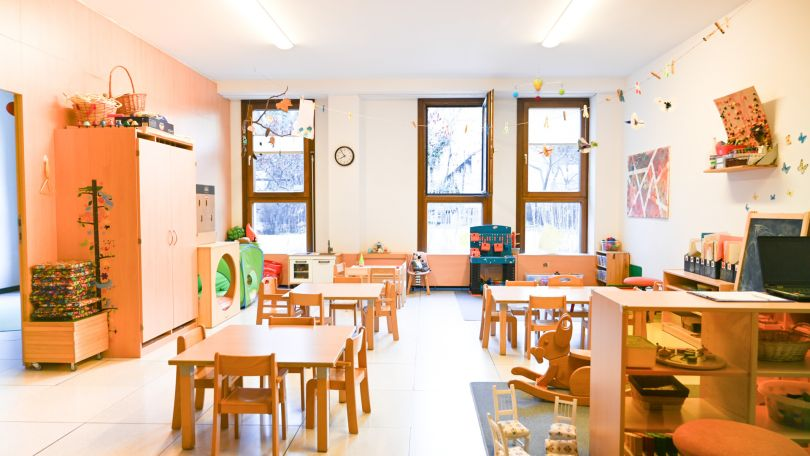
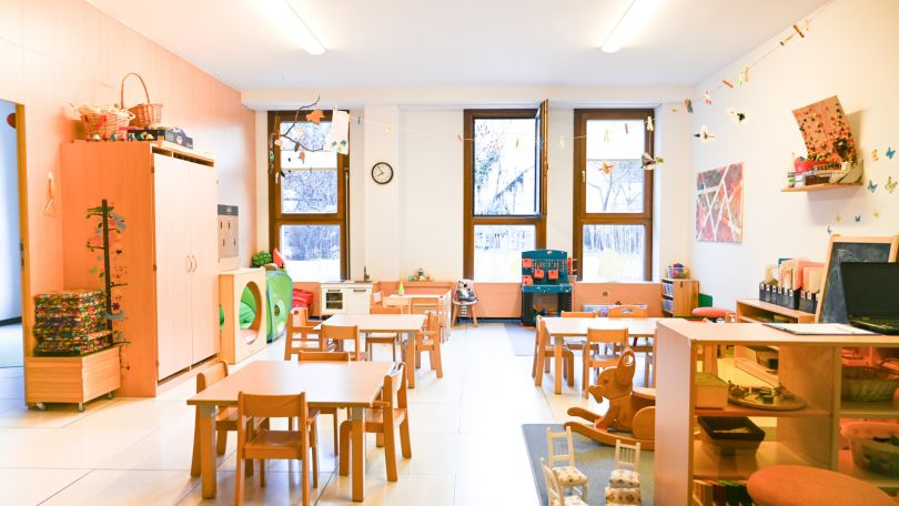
- mobile (538, 80)
